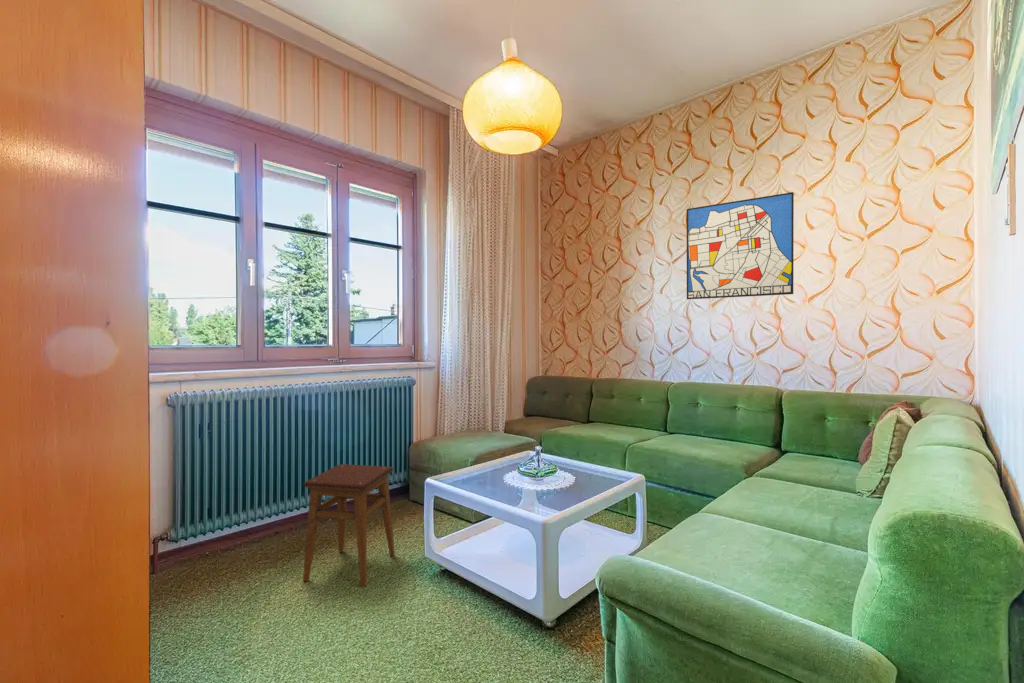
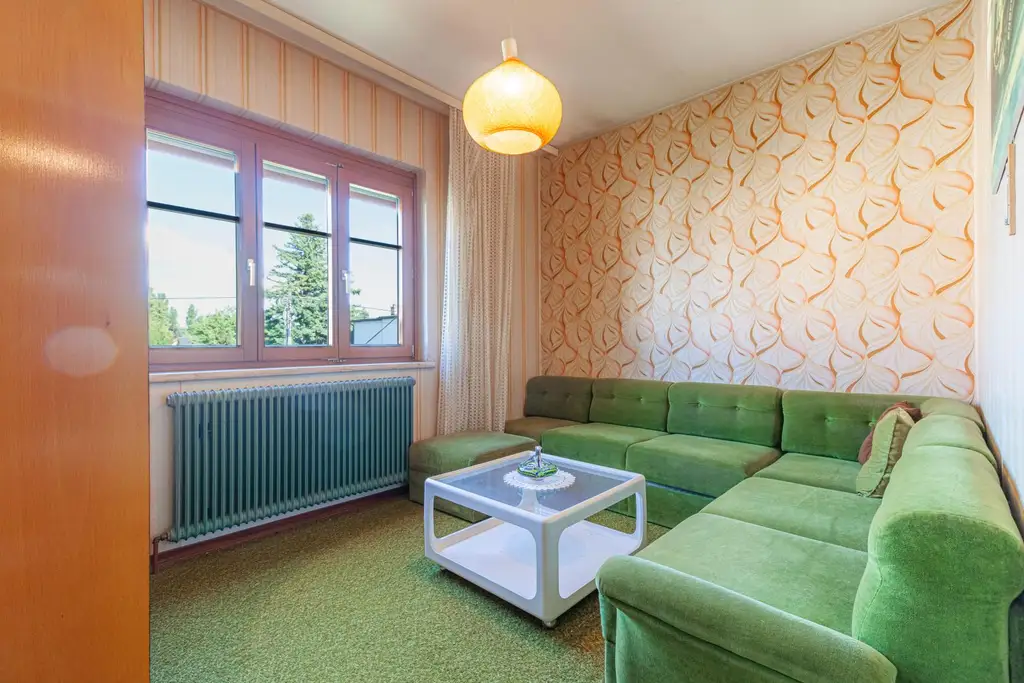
- stool (351, 519)
- wall art (736, 249)
